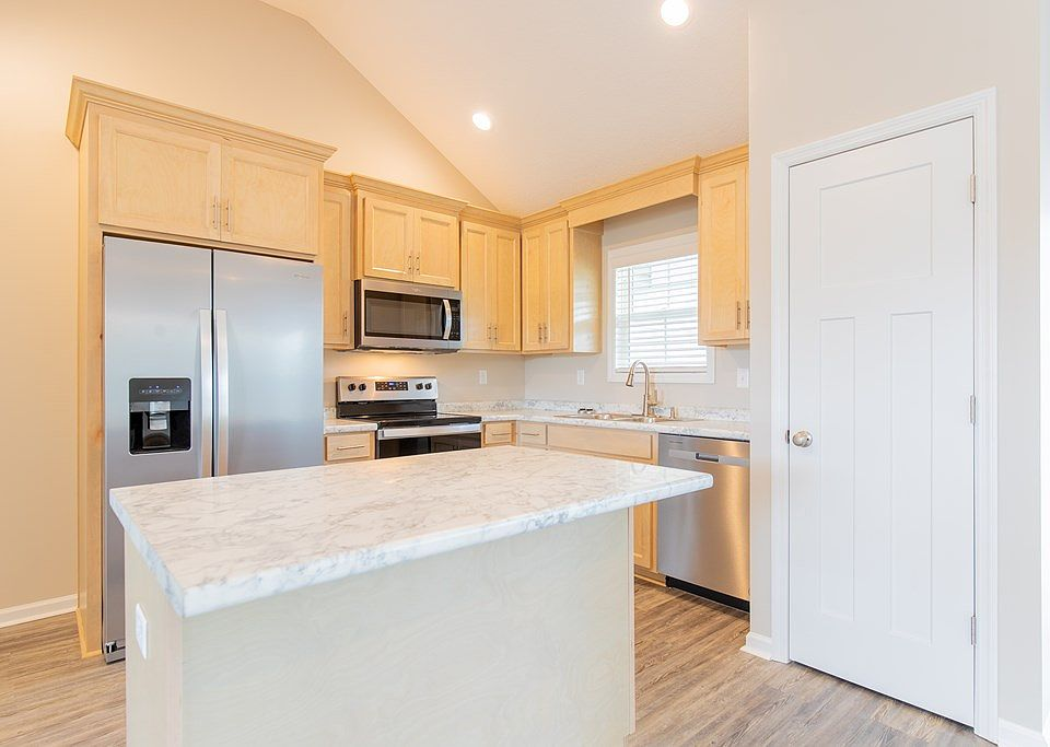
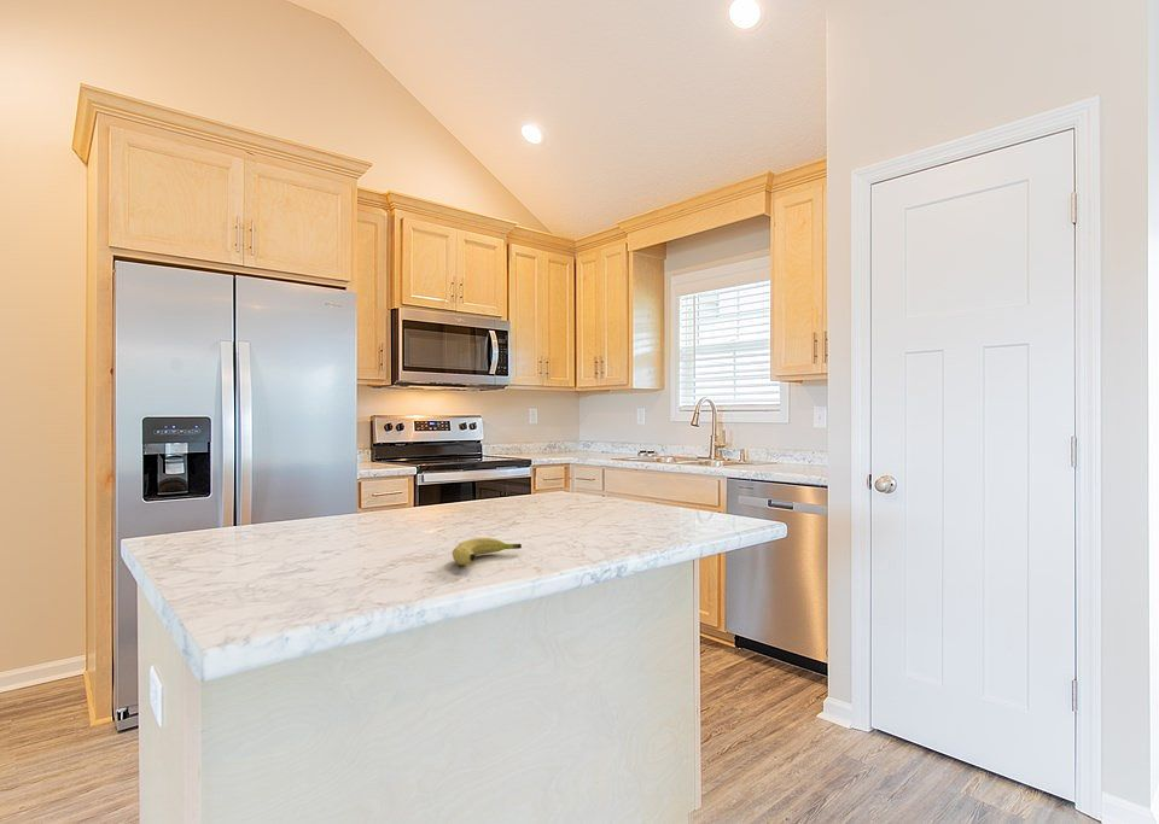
+ fruit (488, 550)
